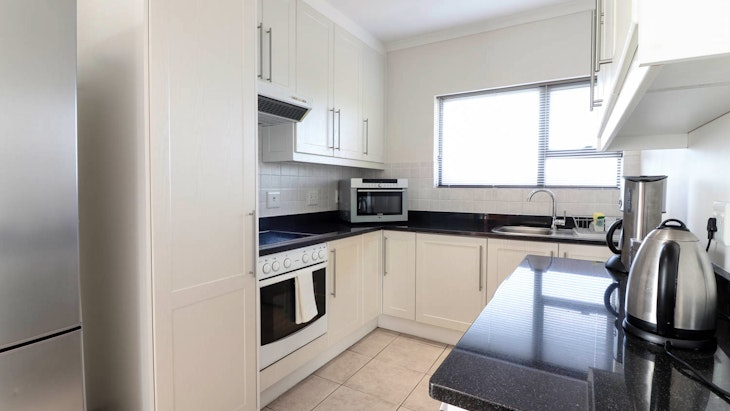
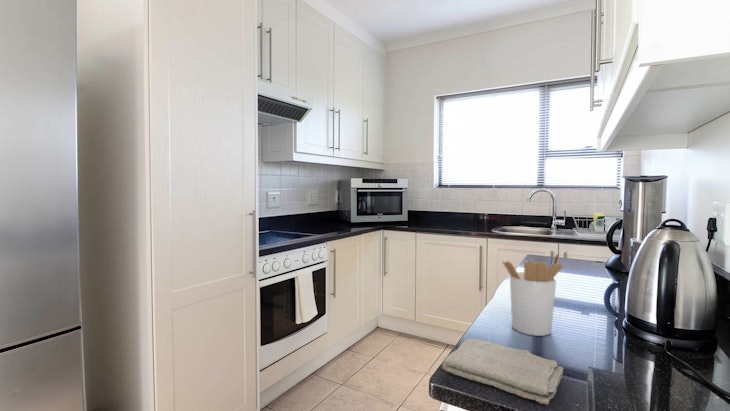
+ washcloth (501, 365)
+ utensil holder (535, 293)
